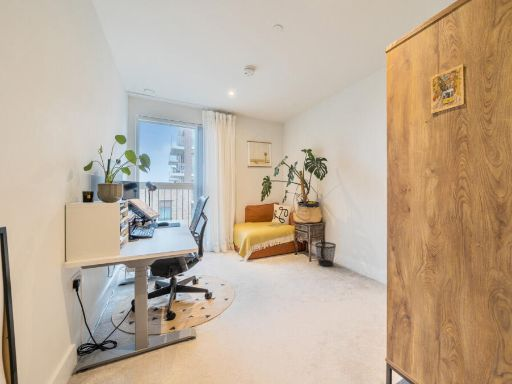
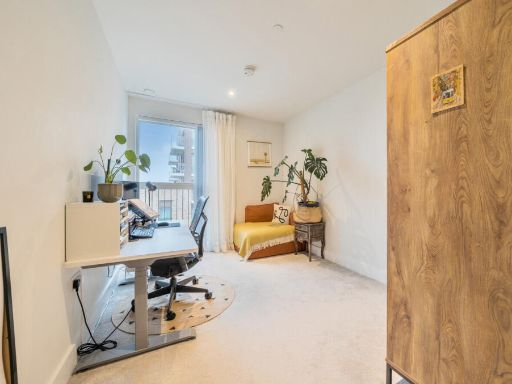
- wastebasket (325, 254)
